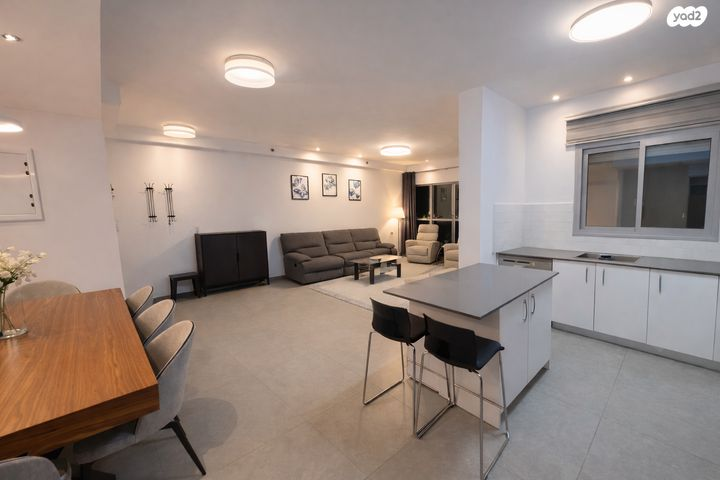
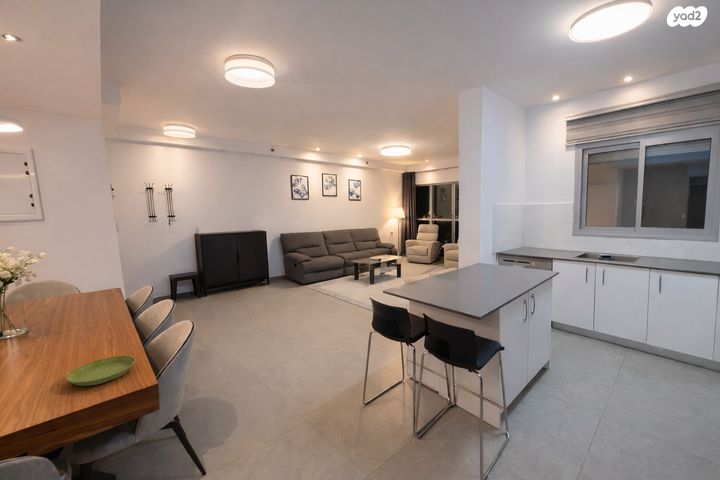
+ saucer (103, 371)
